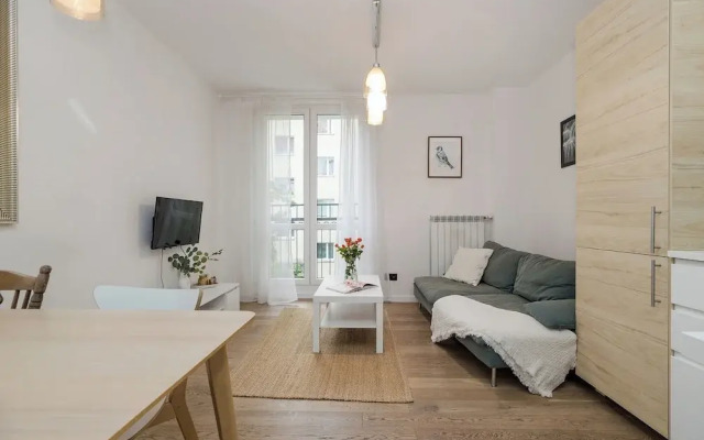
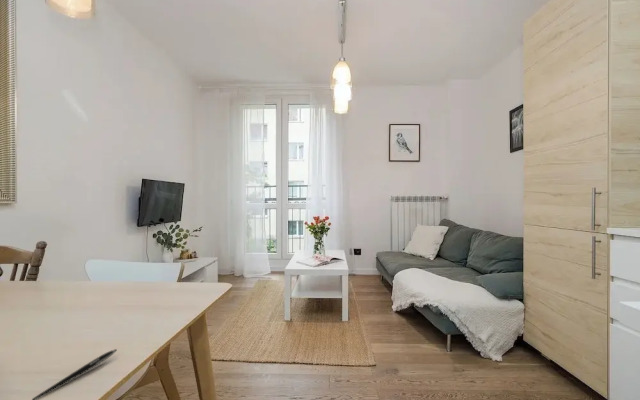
+ pen (79, 370)
